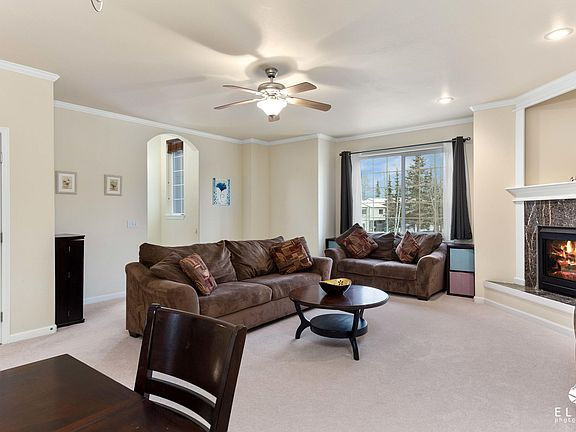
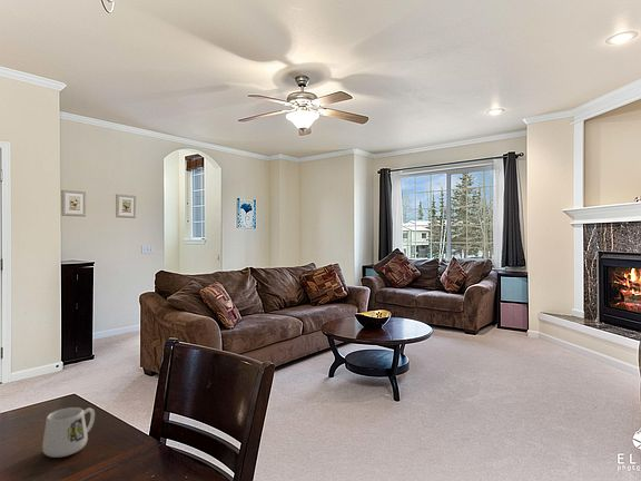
+ mug (71, 429)
